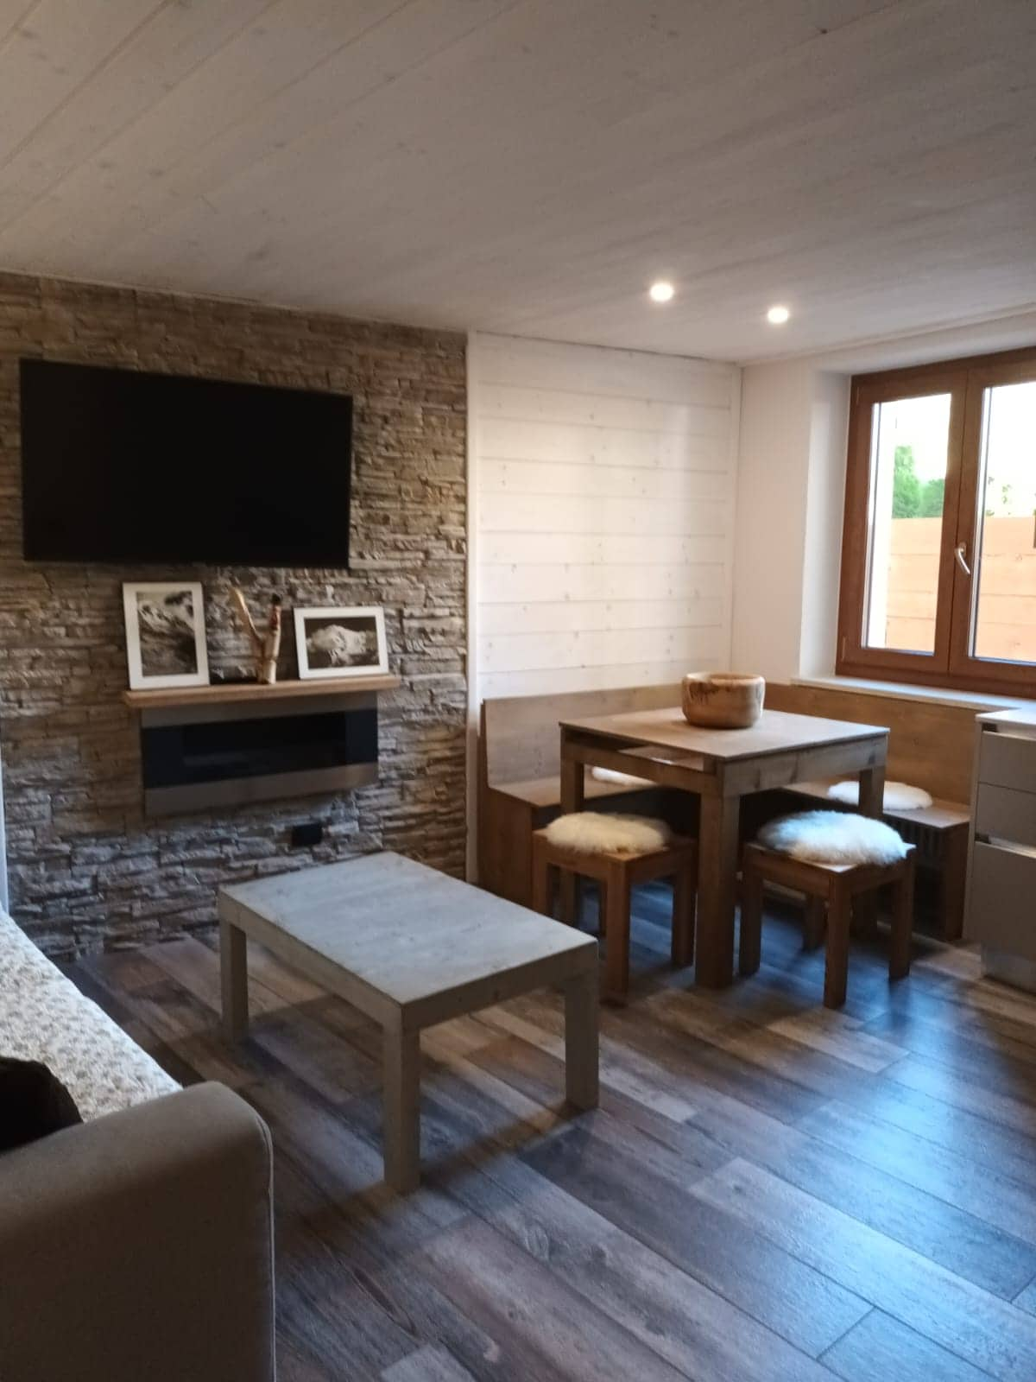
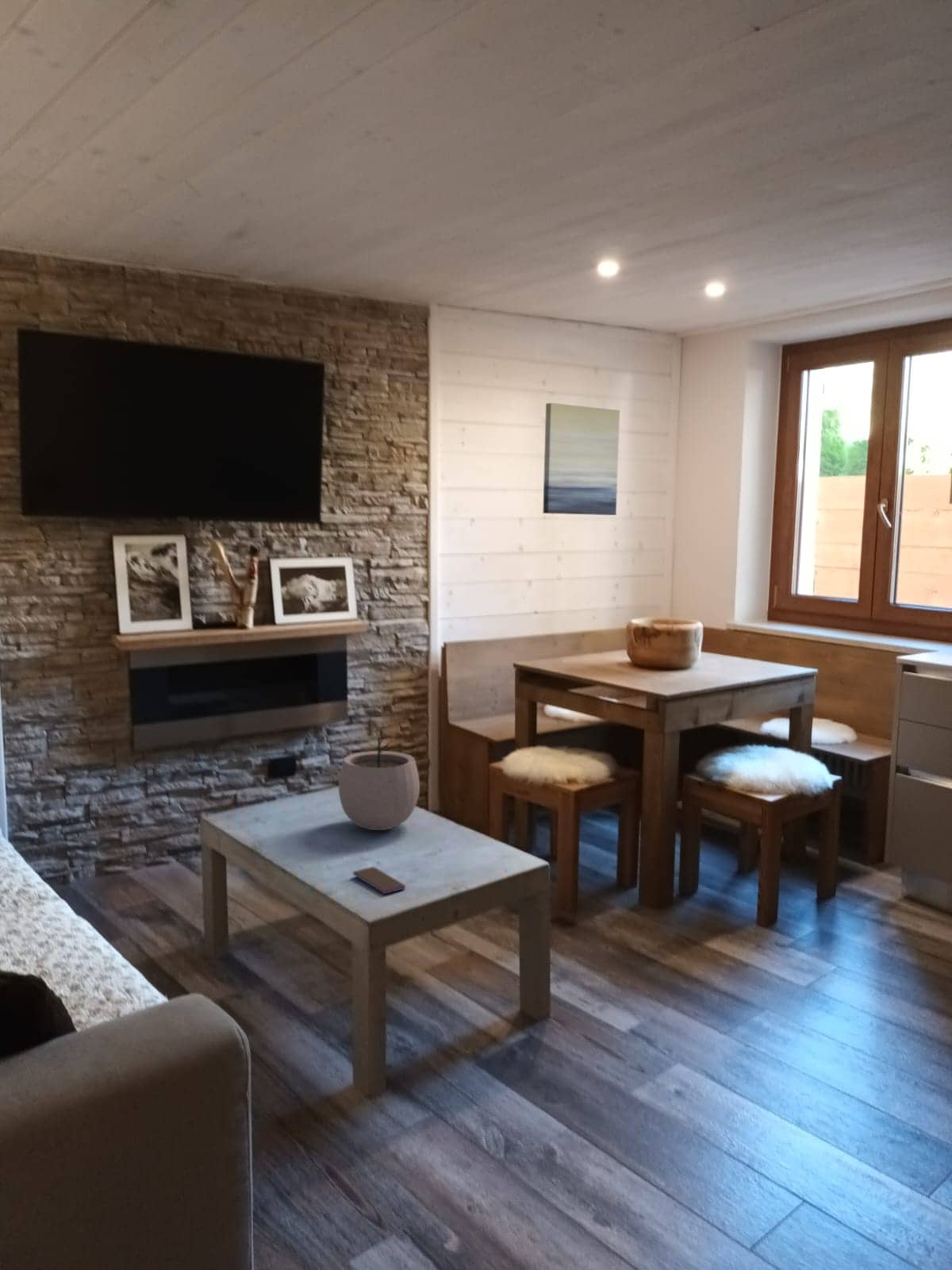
+ wall art (582, 460)
+ plant pot (379, 778)
+ smartphone (378, 879)
